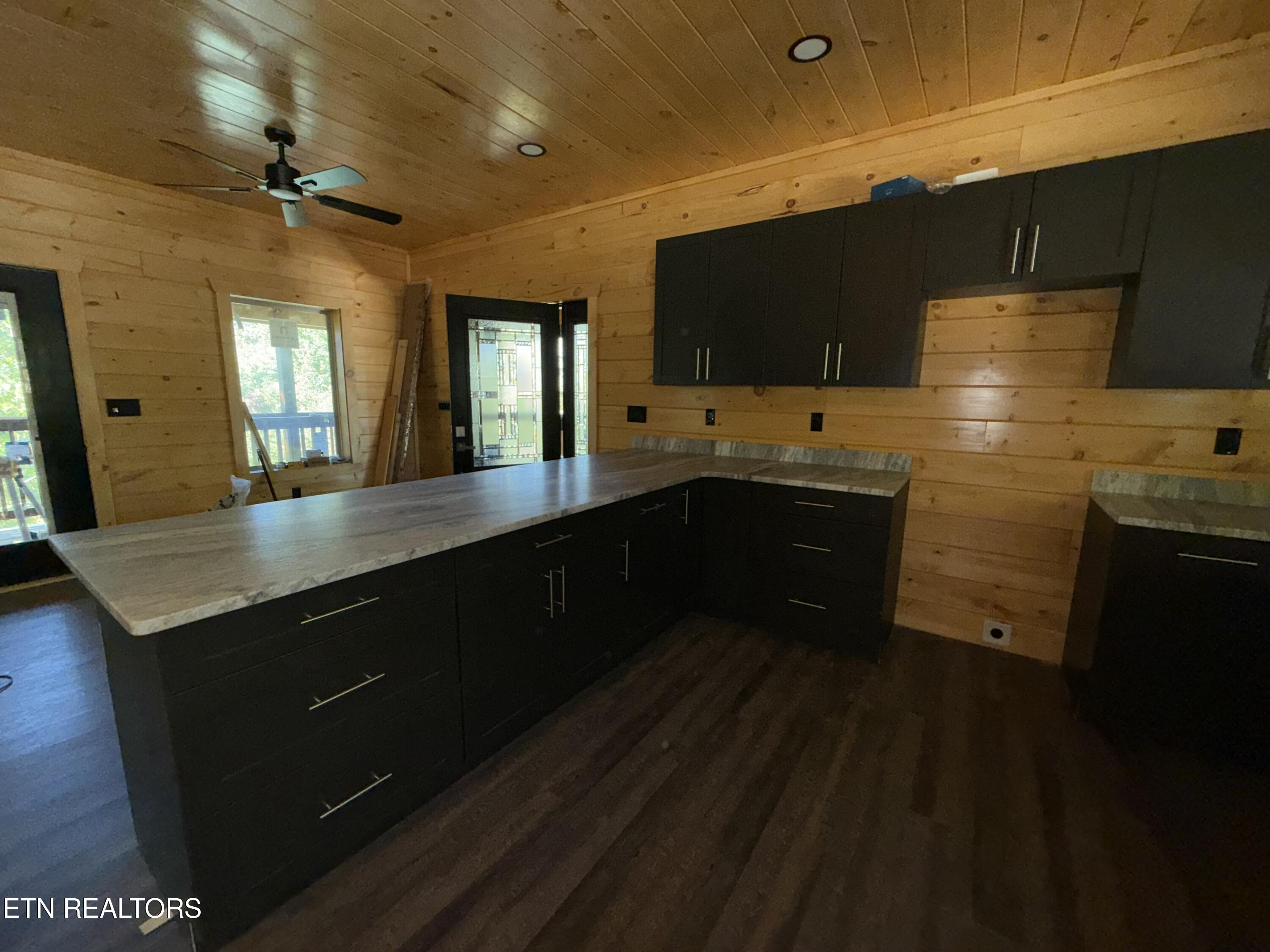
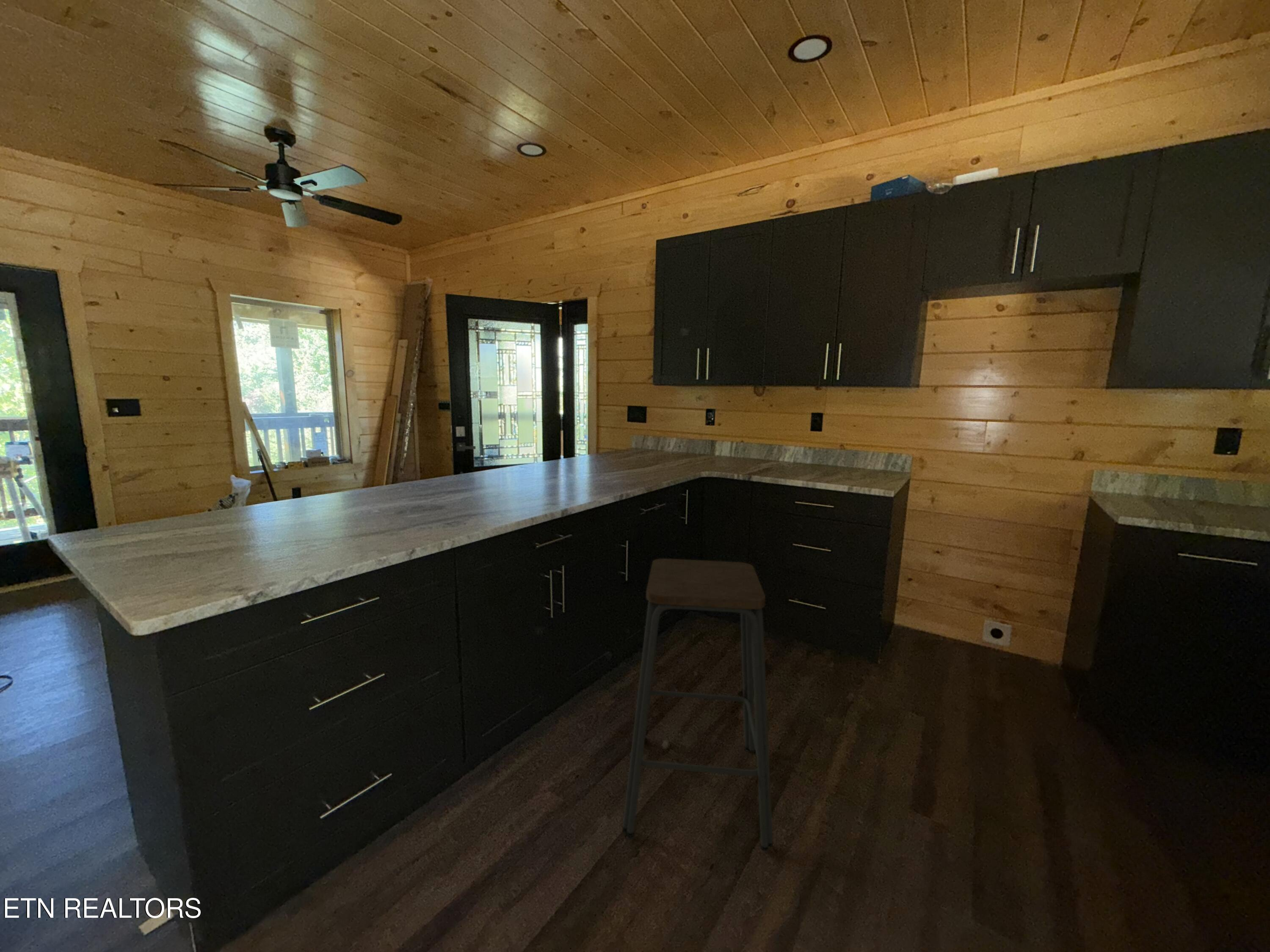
+ bar stool (699, 693)
